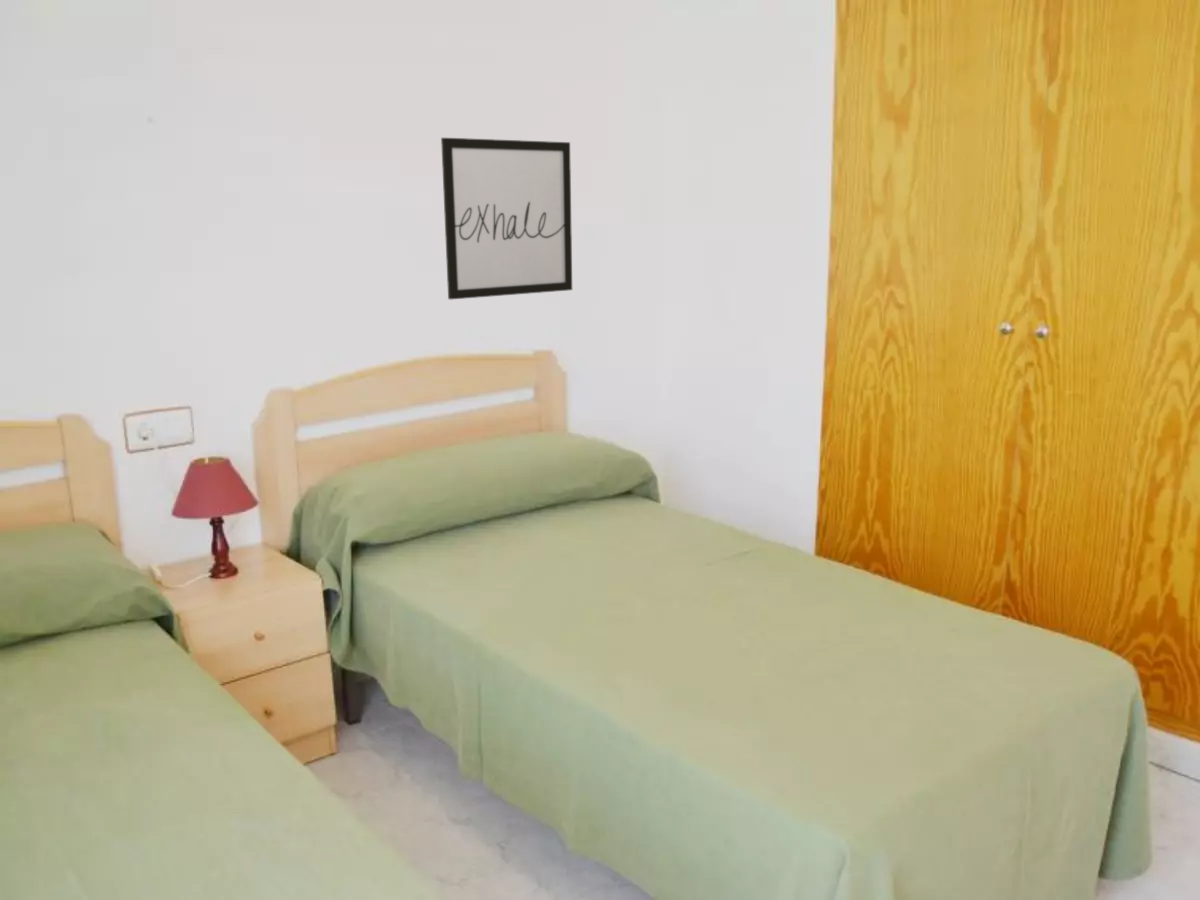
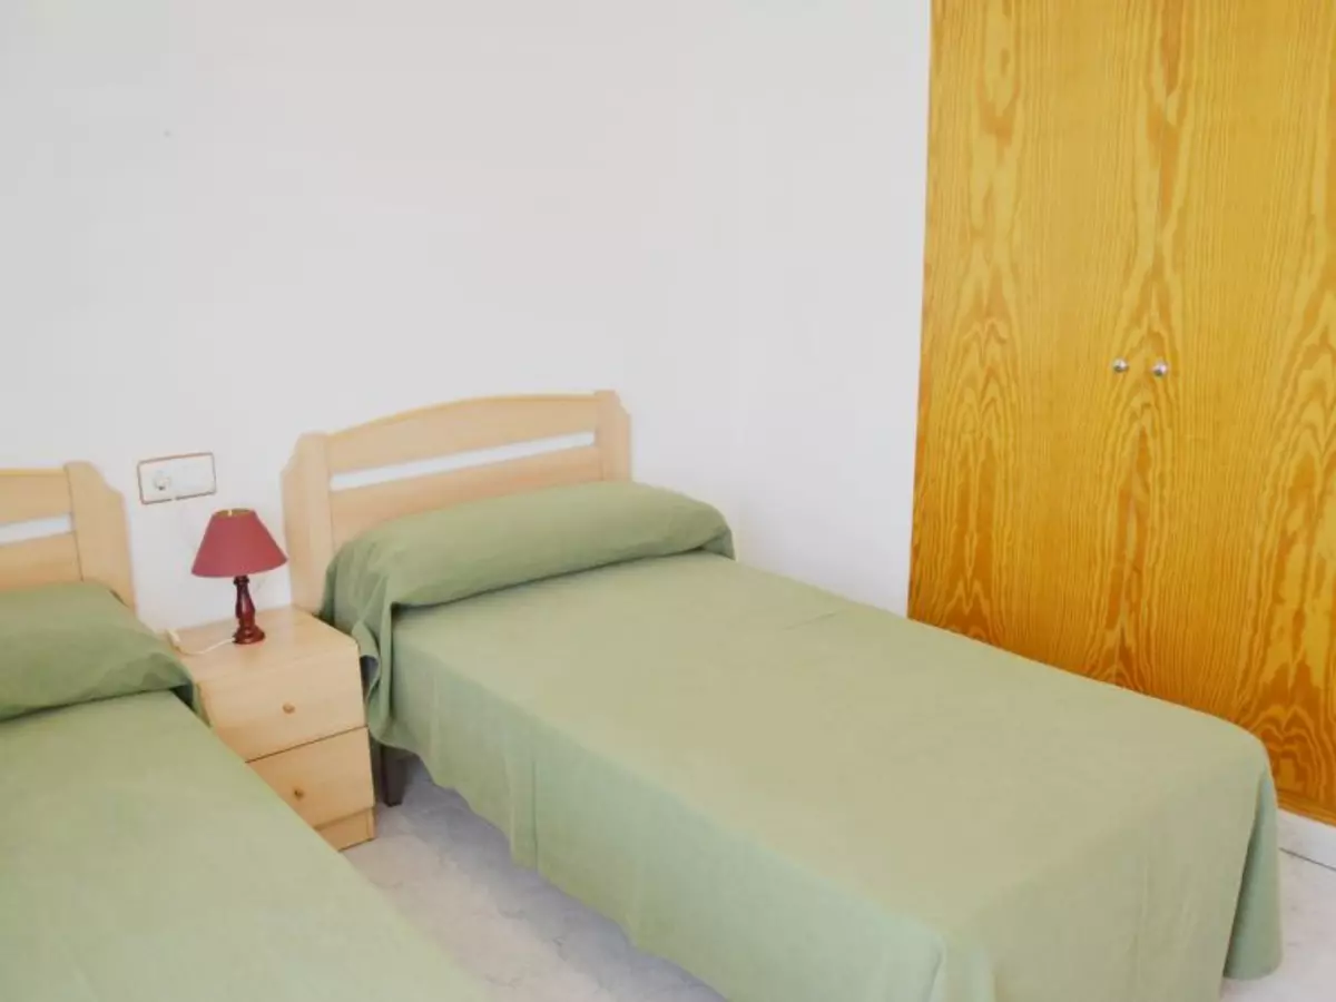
- wall art (510, 218)
